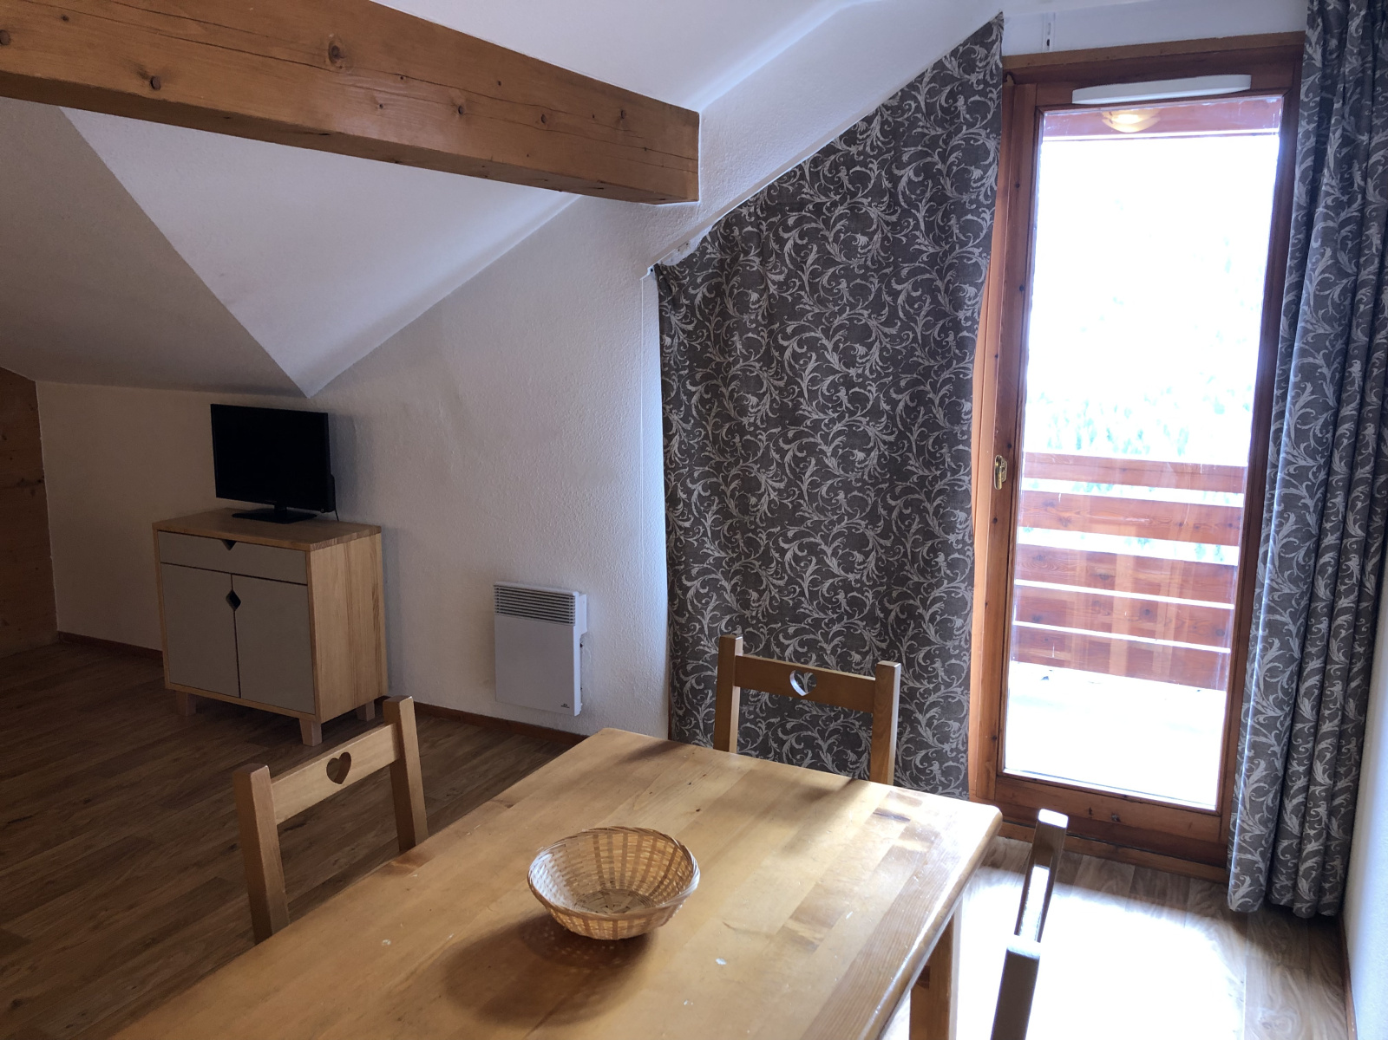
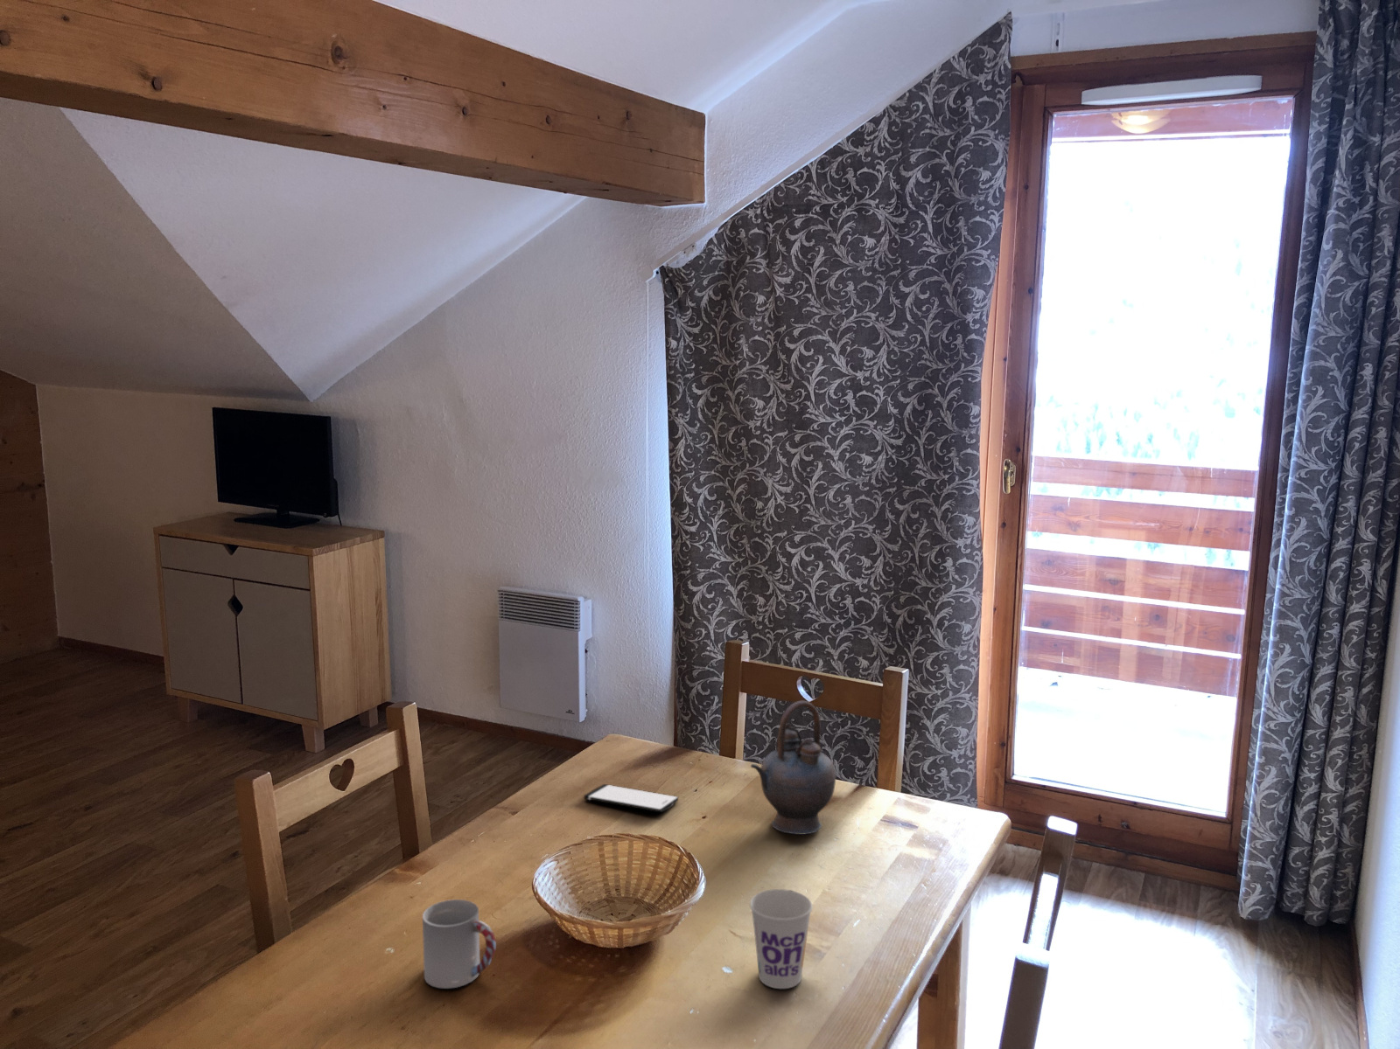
+ cup (461, 945)
+ smartphone (631, 798)
+ teapot (790, 765)
+ cup (780, 940)
